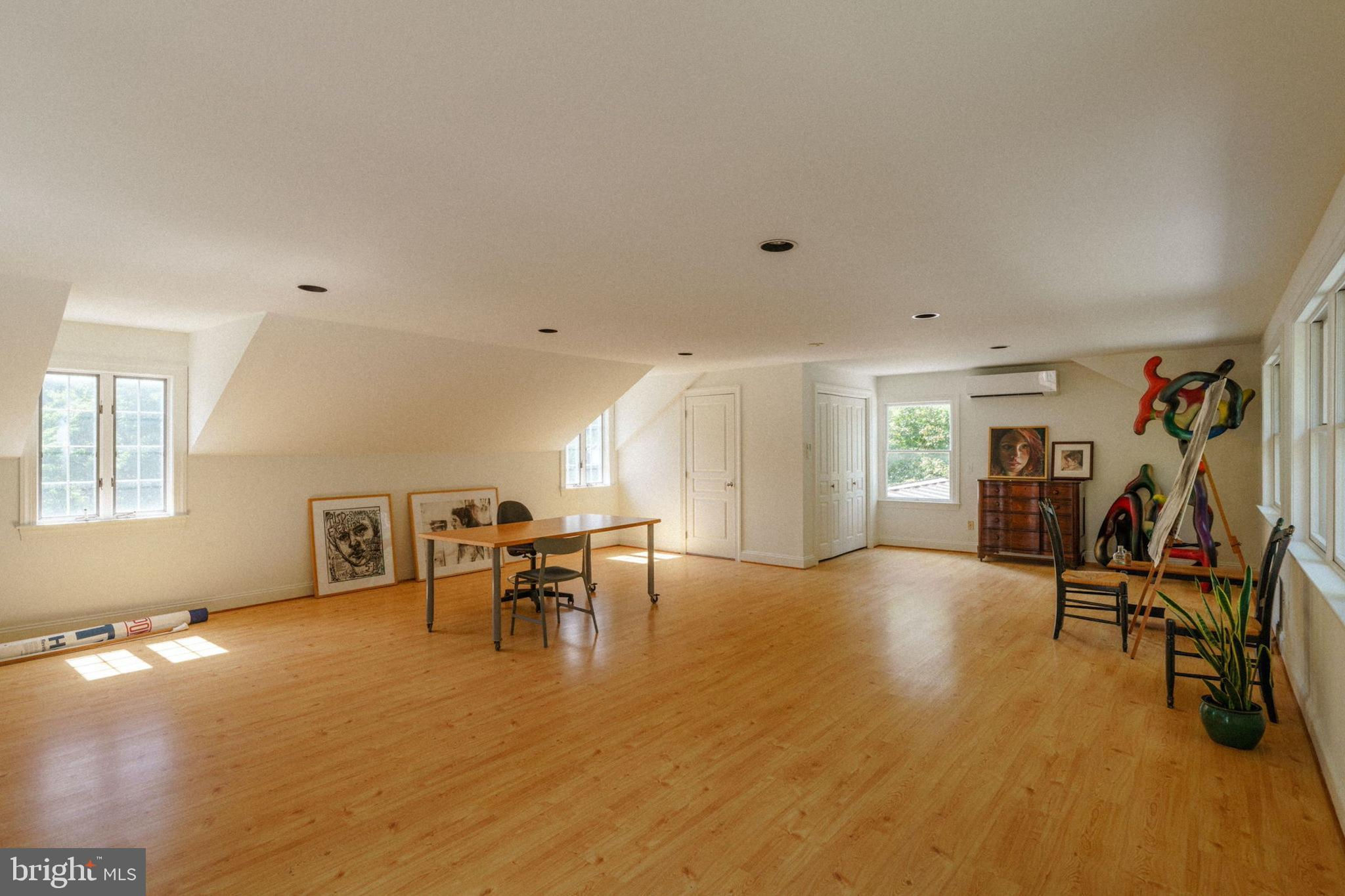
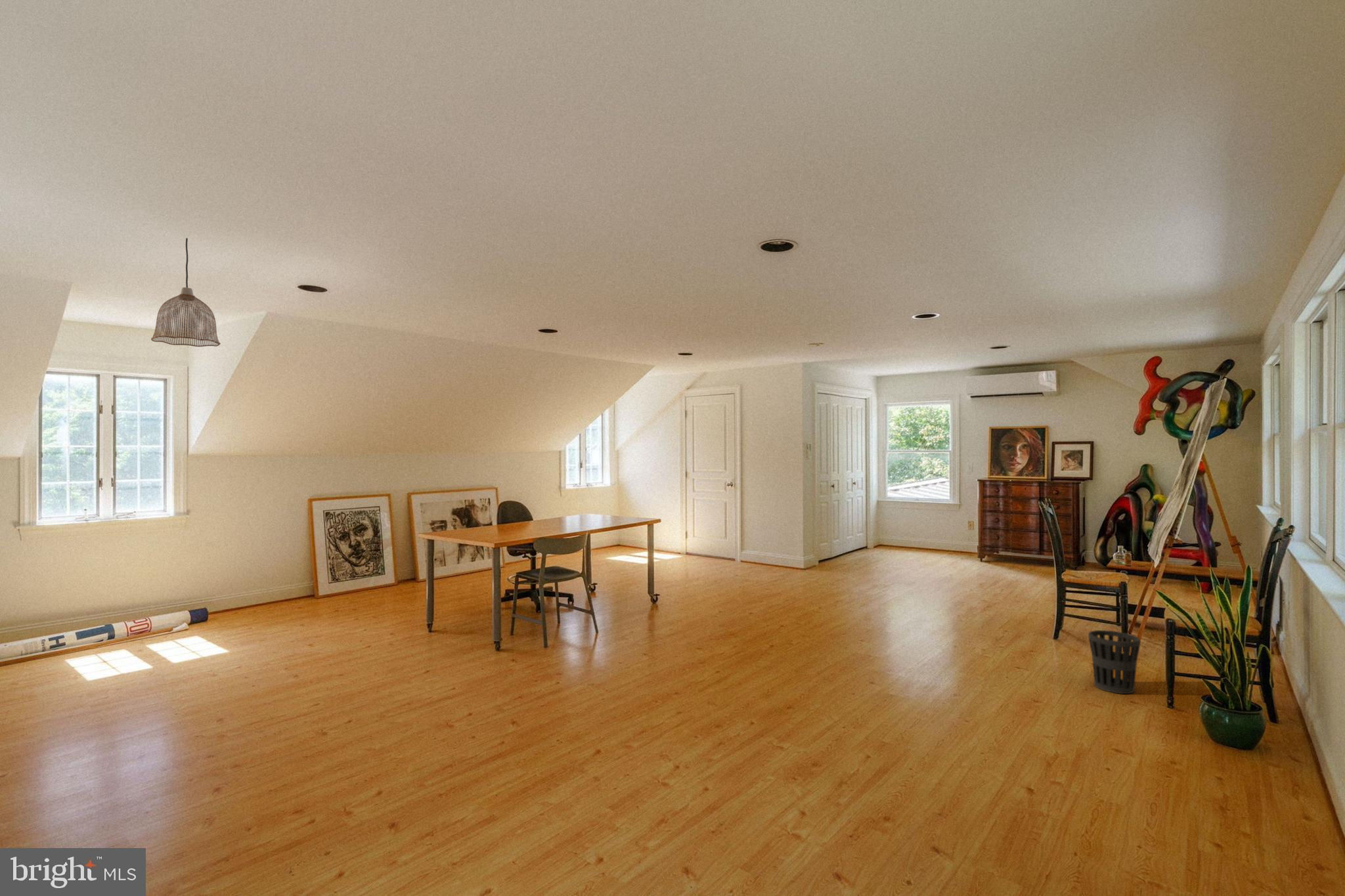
+ wastebasket (1114, 662)
+ pendant lamp (187, 290)
